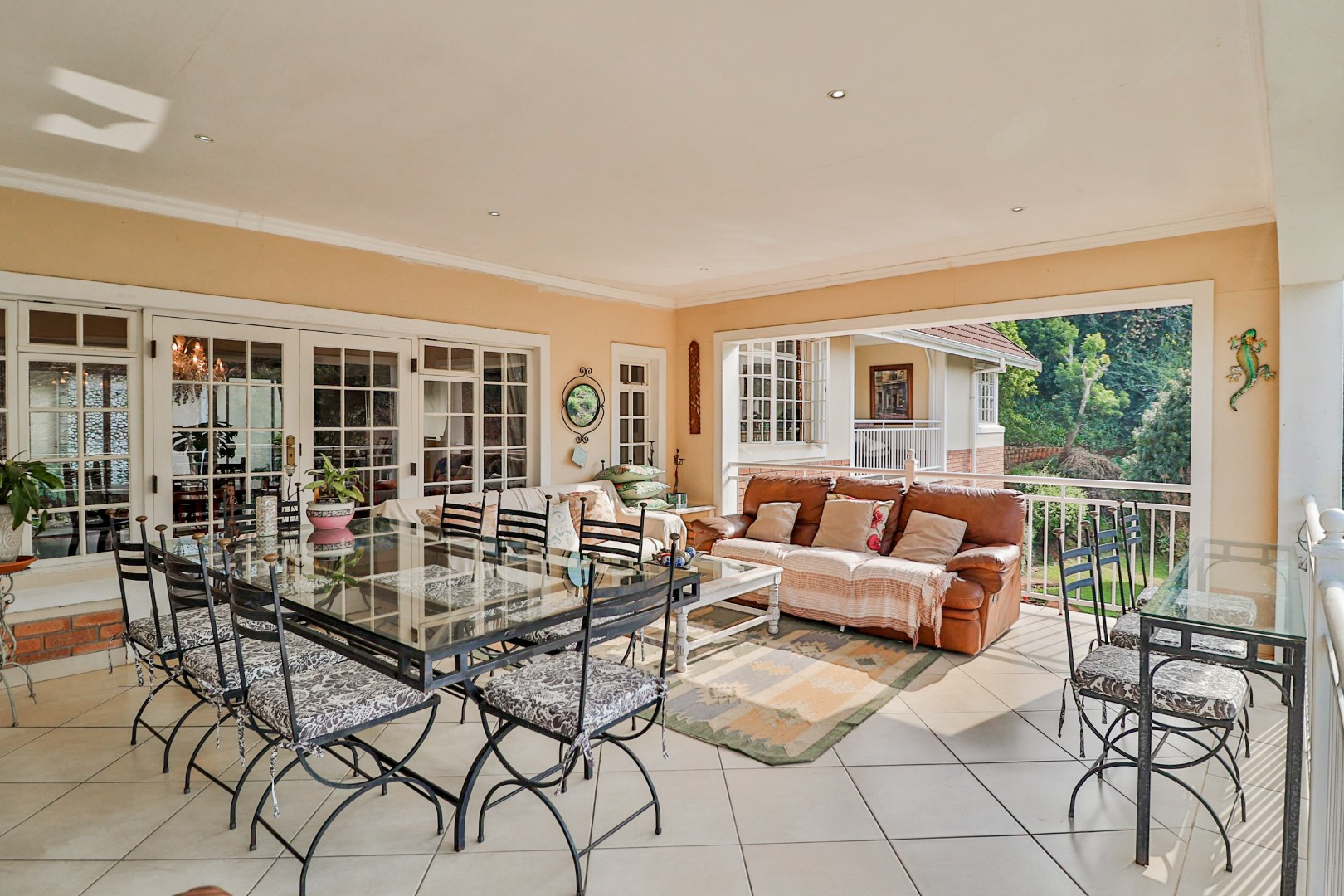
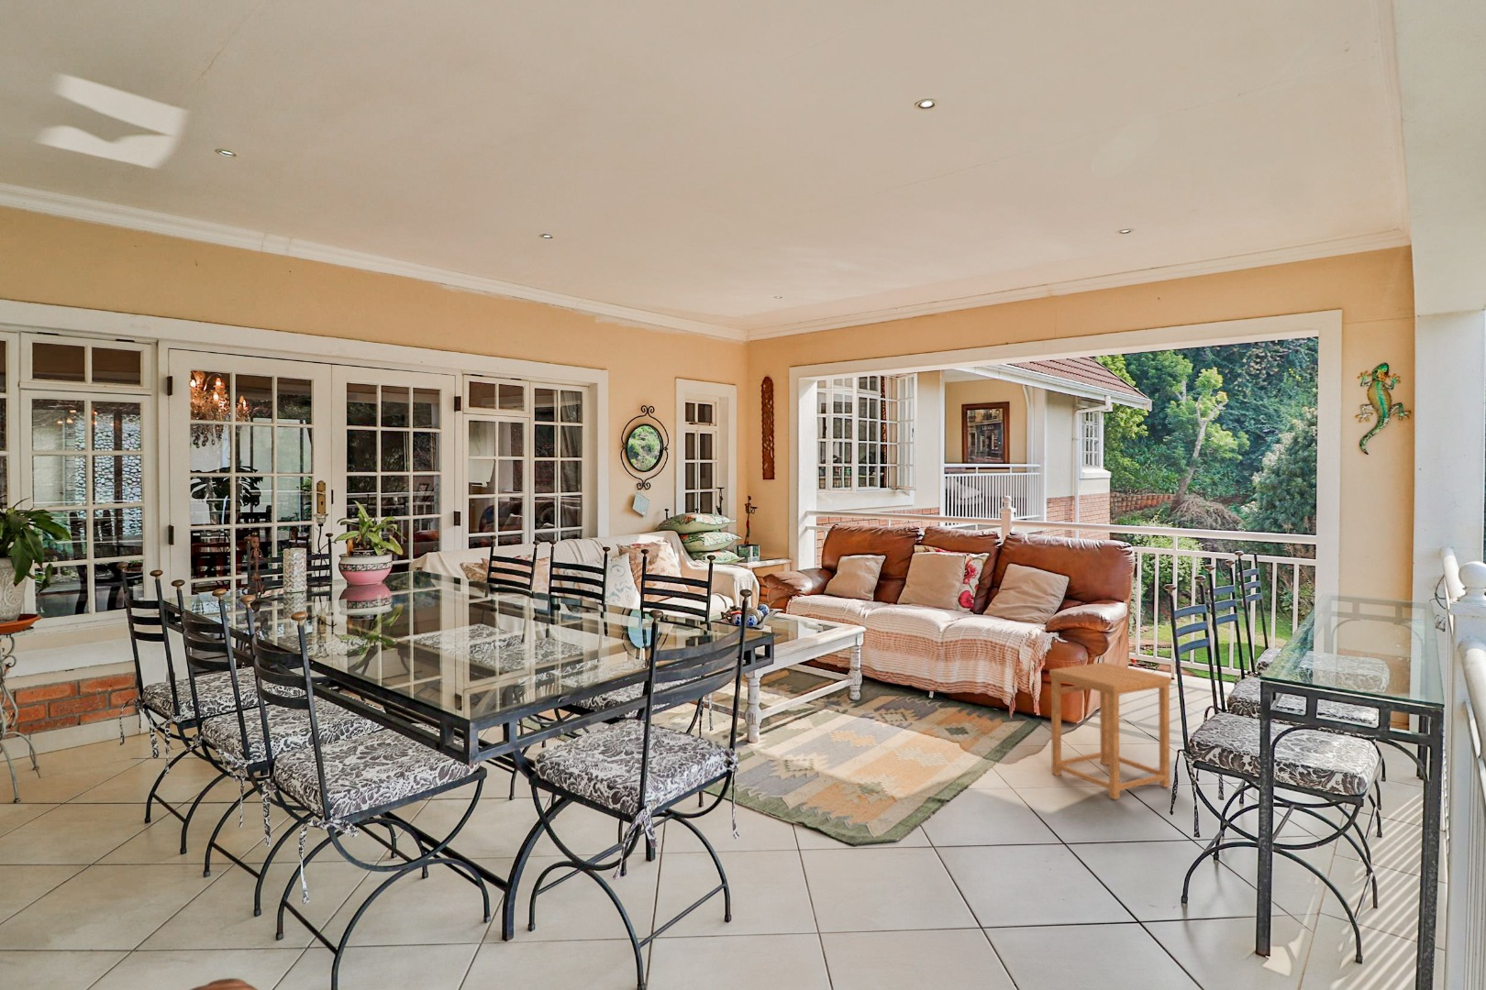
+ side table (1109, 726)
